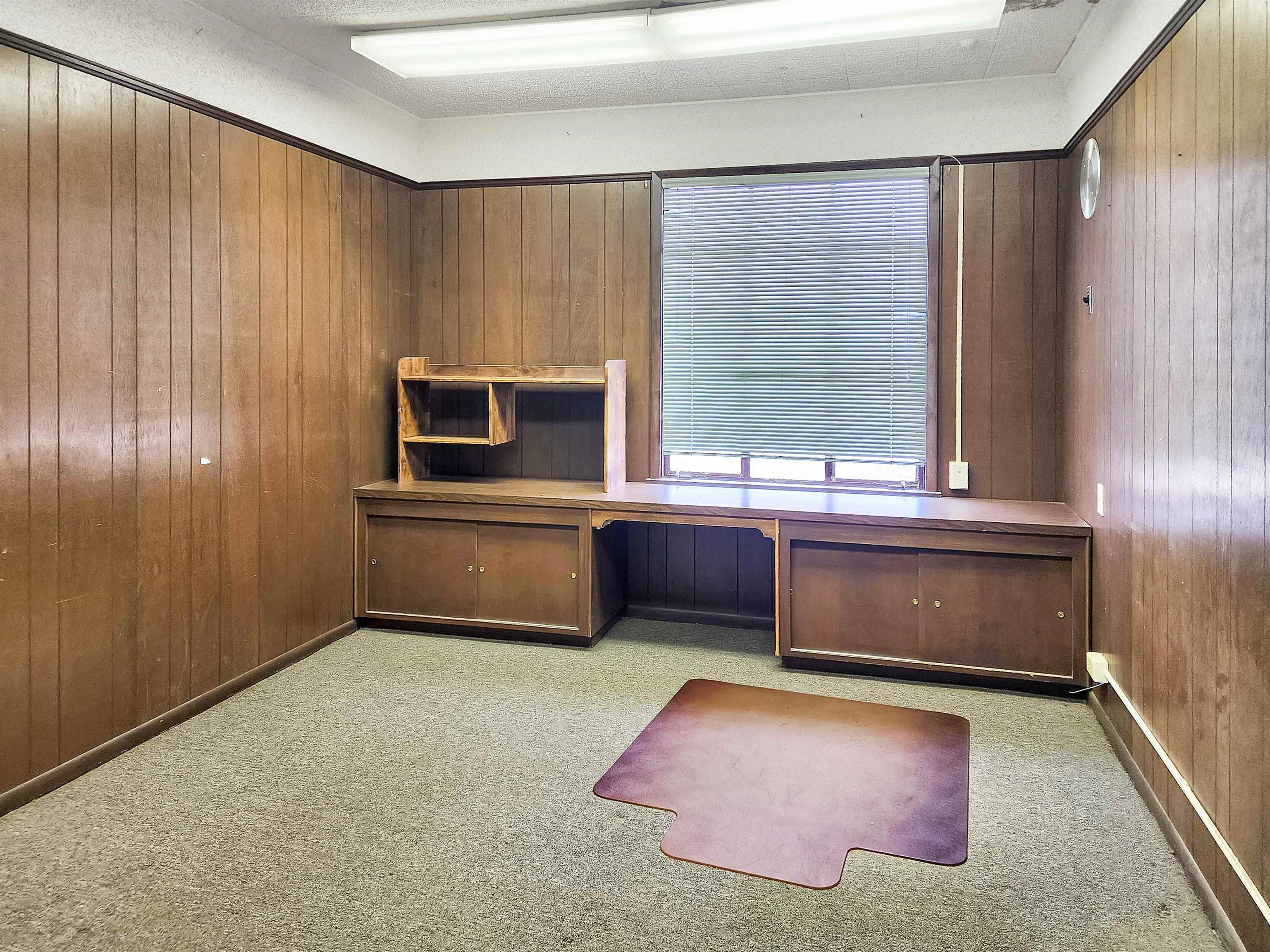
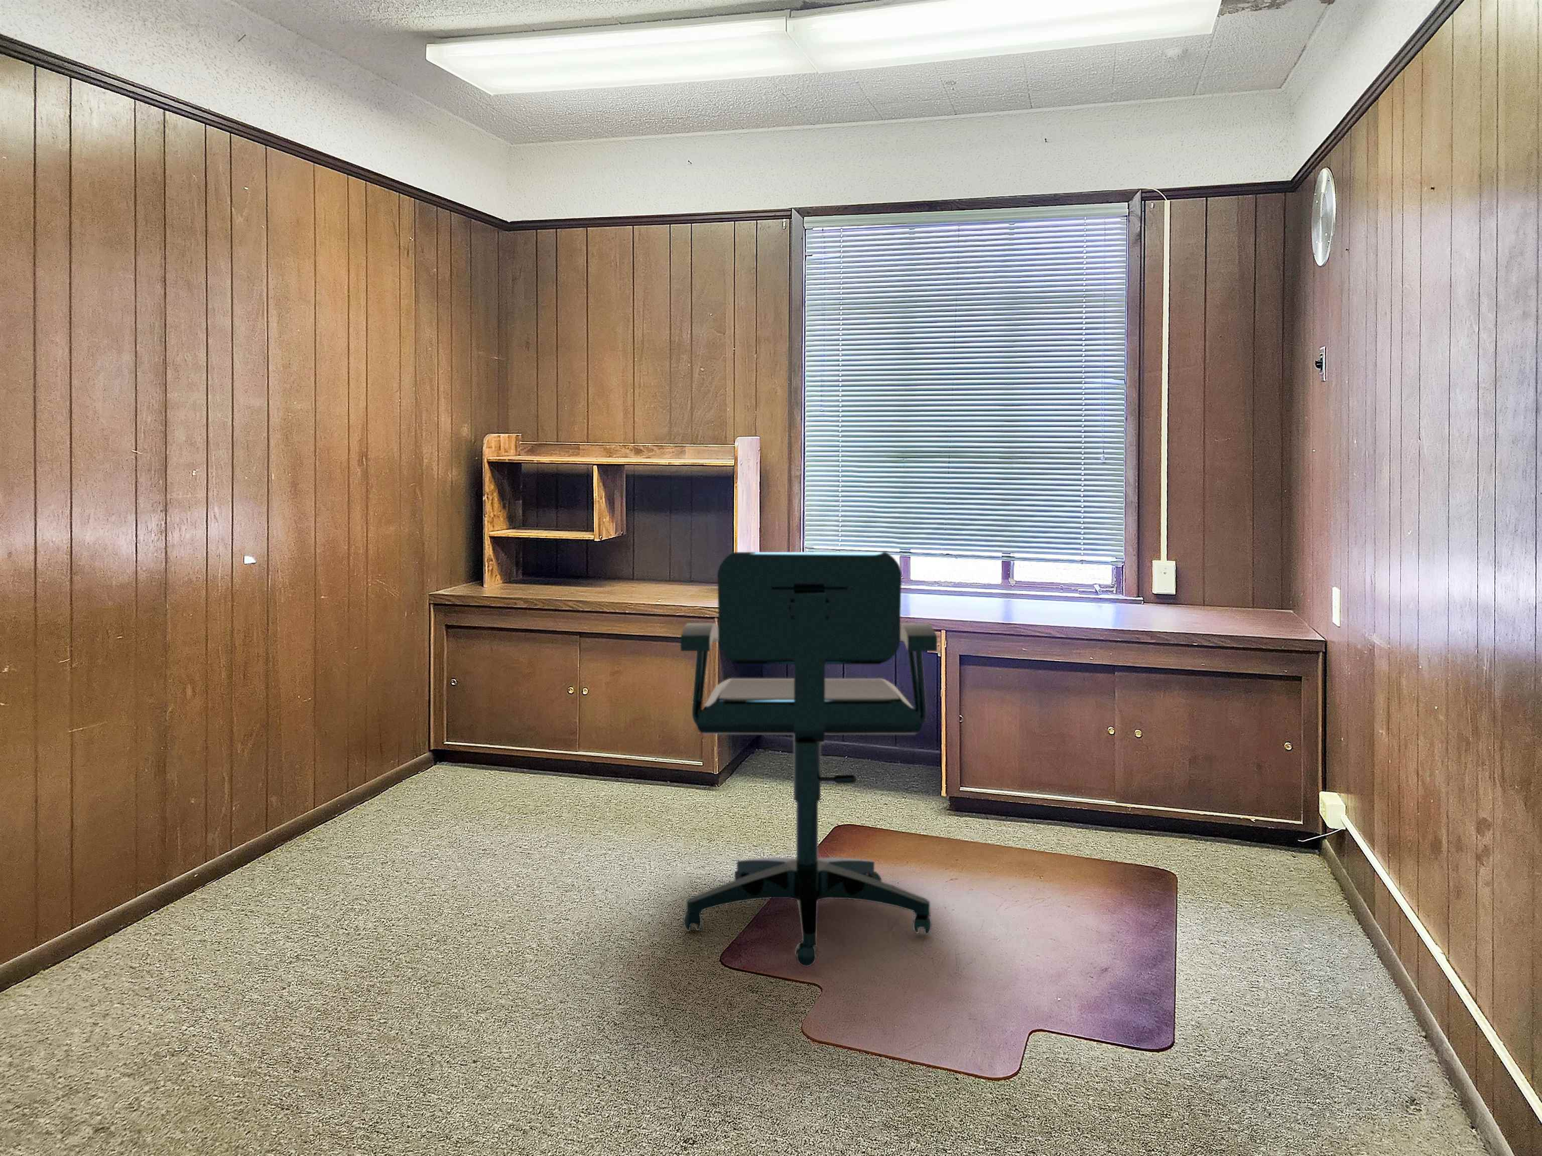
+ office chair (806, 738)
